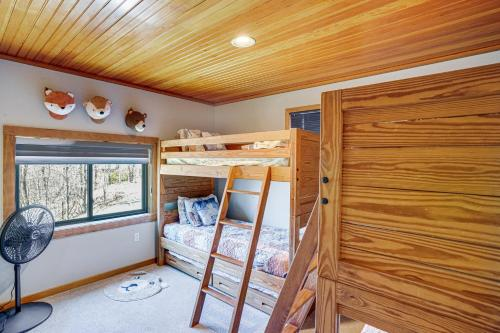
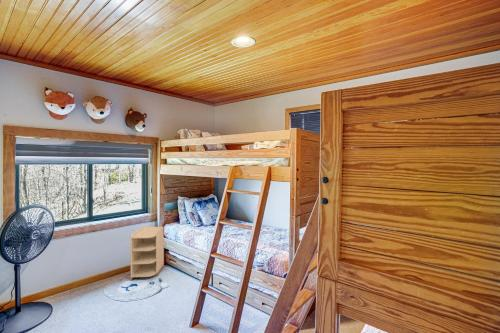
+ nightstand (147, 251)
